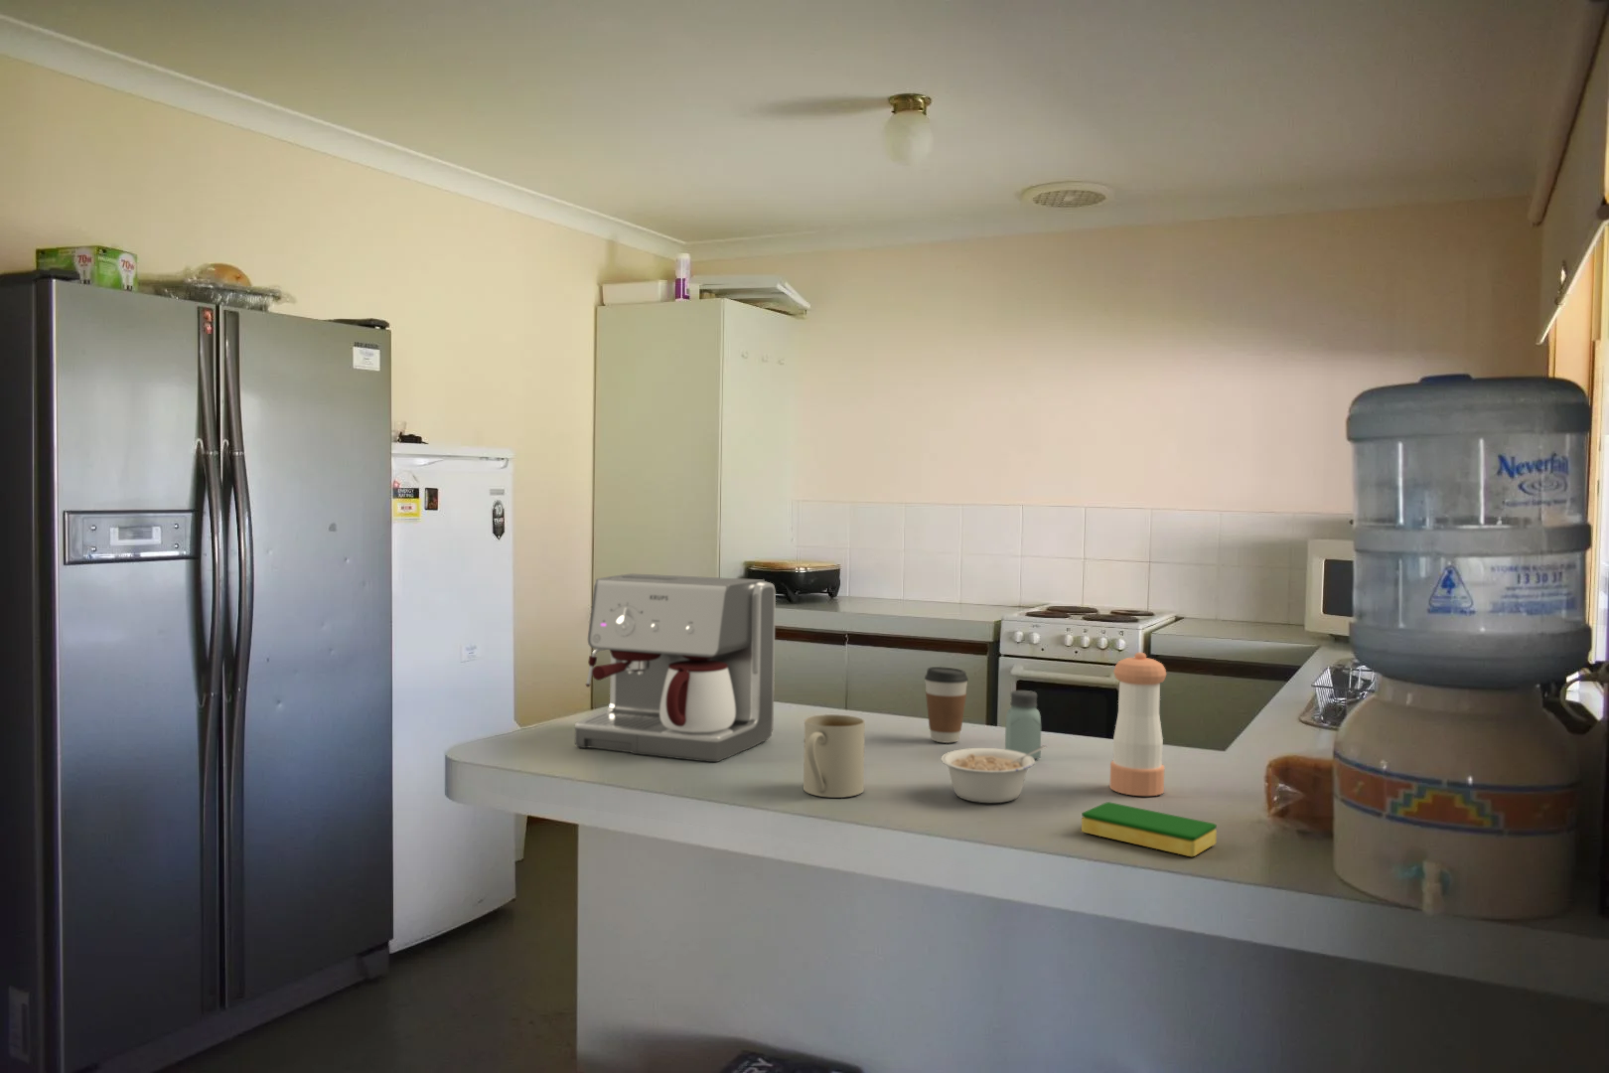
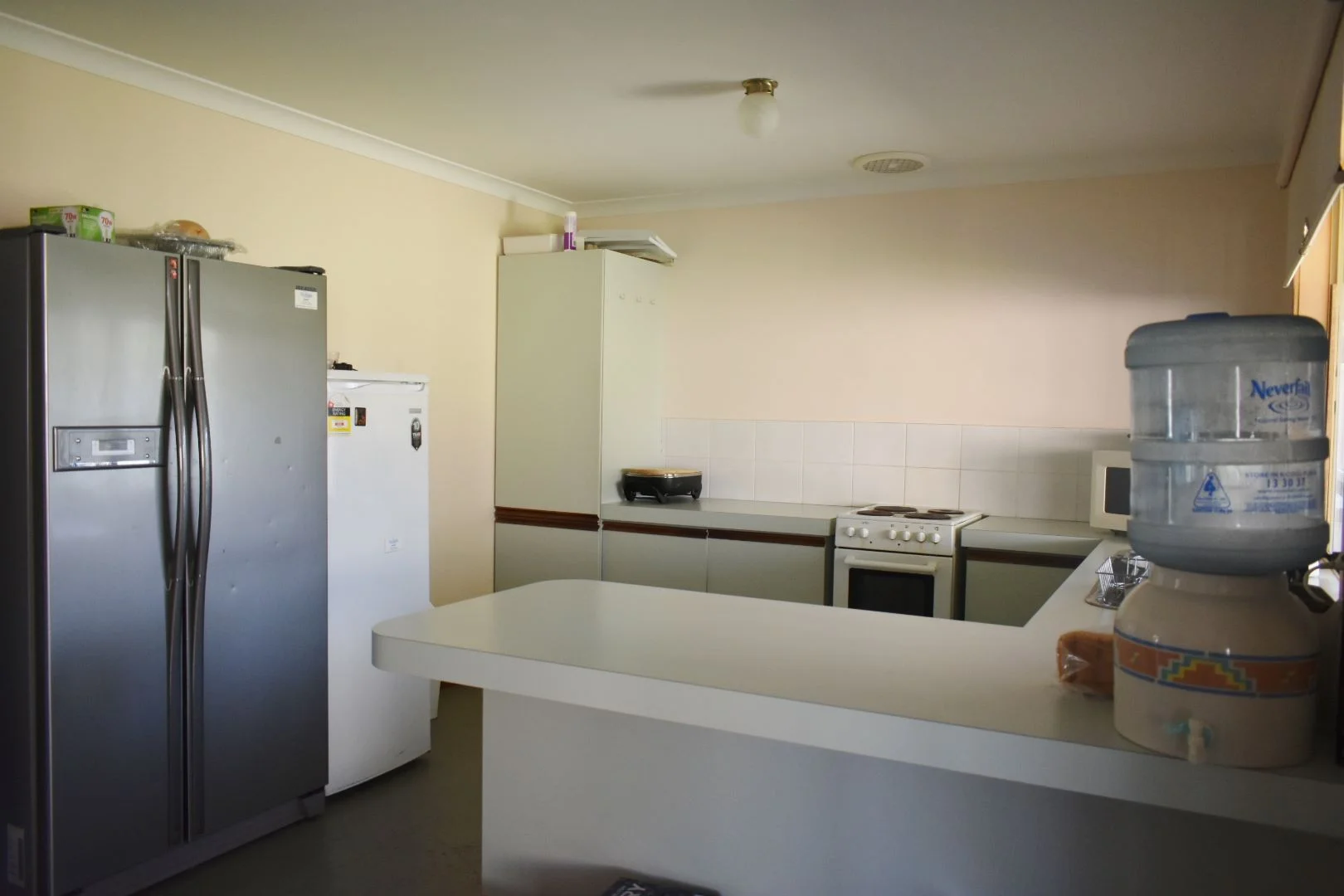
- dish sponge (1147, 828)
- coffee maker (675, 661)
- coffee cup (946, 704)
- saltshaker (1024, 723)
- legume (989, 772)
- mug (828, 757)
- pepper shaker (1139, 720)
